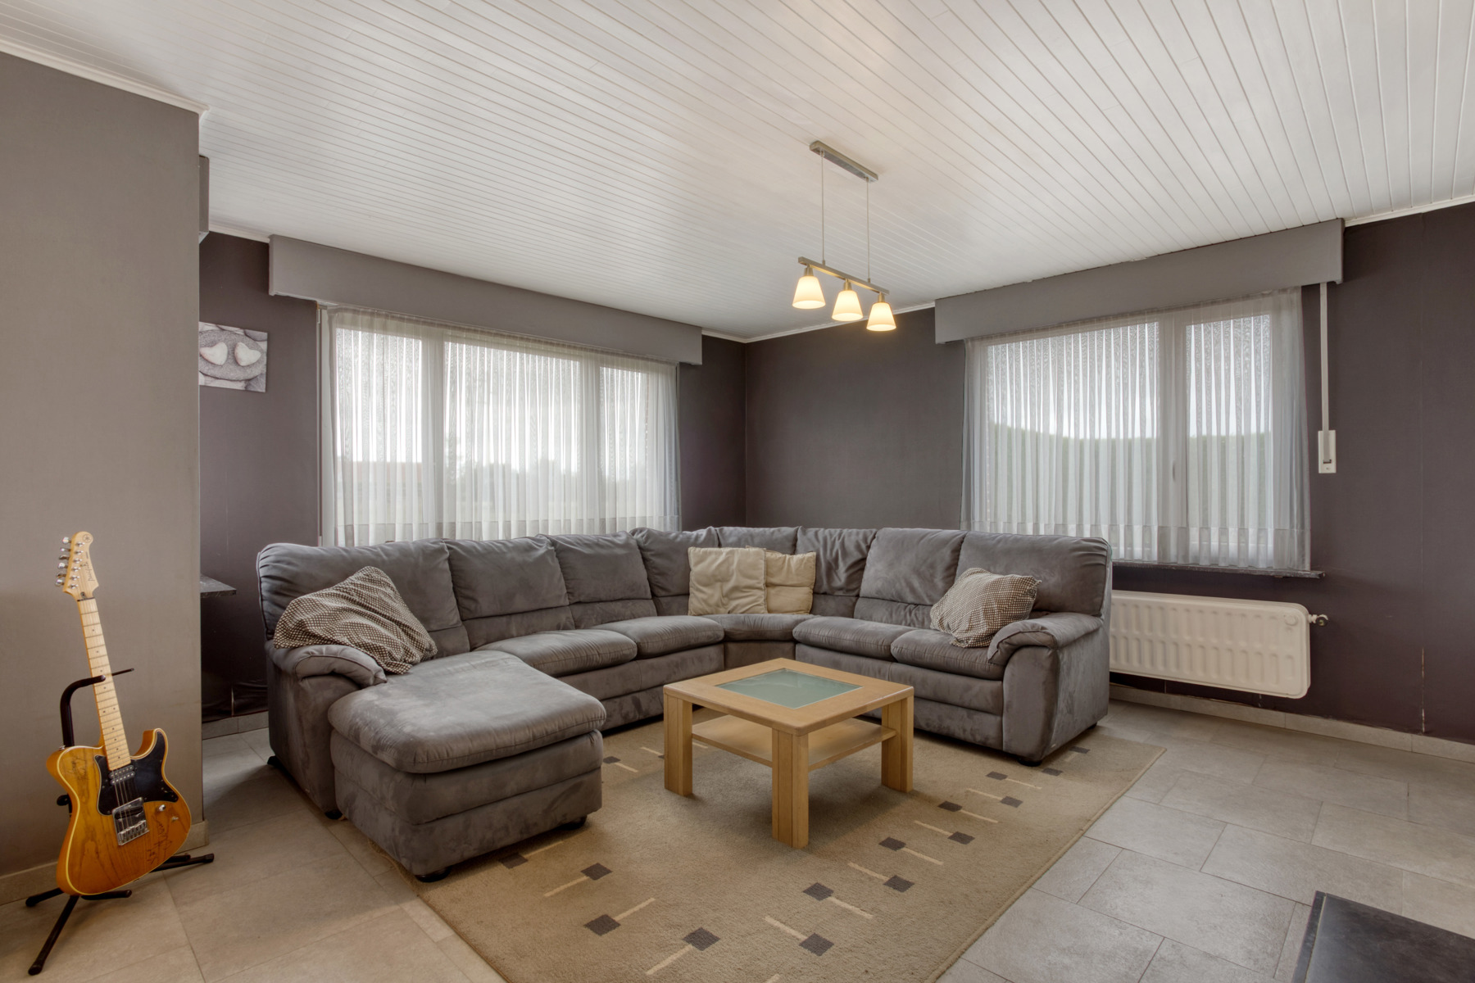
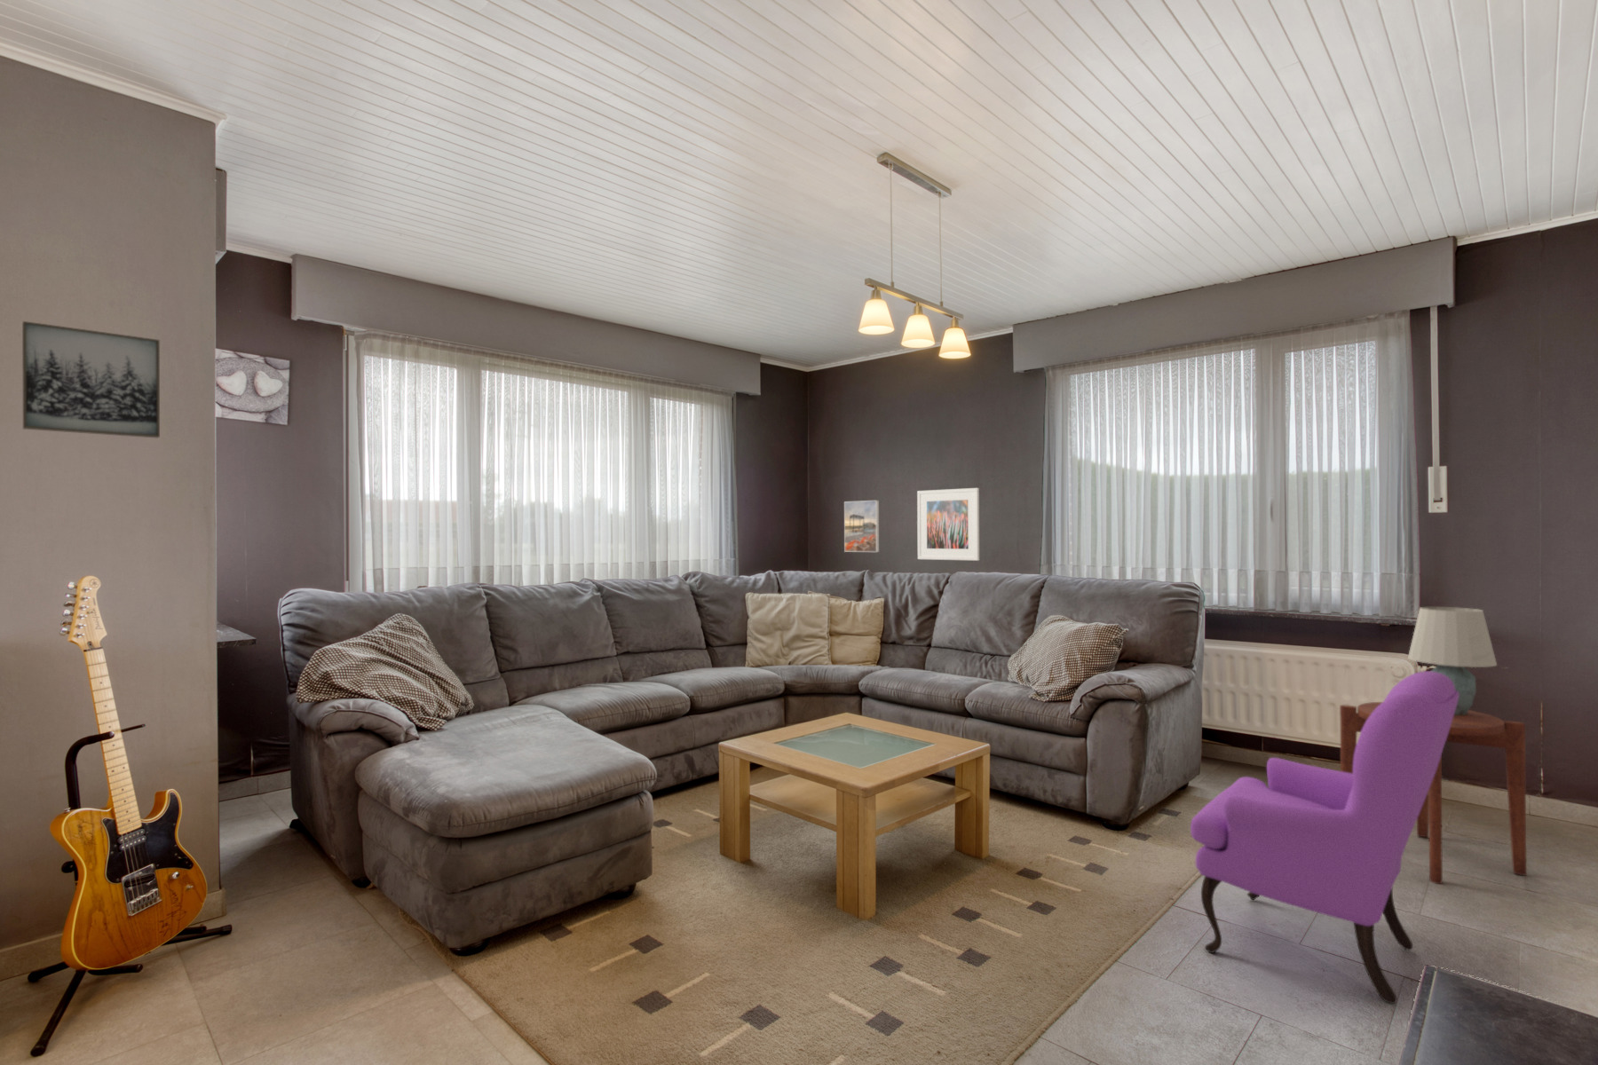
+ armchair (1310, 804)
+ wall art (93, 383)
+ table lamp (1451, 661)
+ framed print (861, 527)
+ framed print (948, 524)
+ side table (1429, 787)
